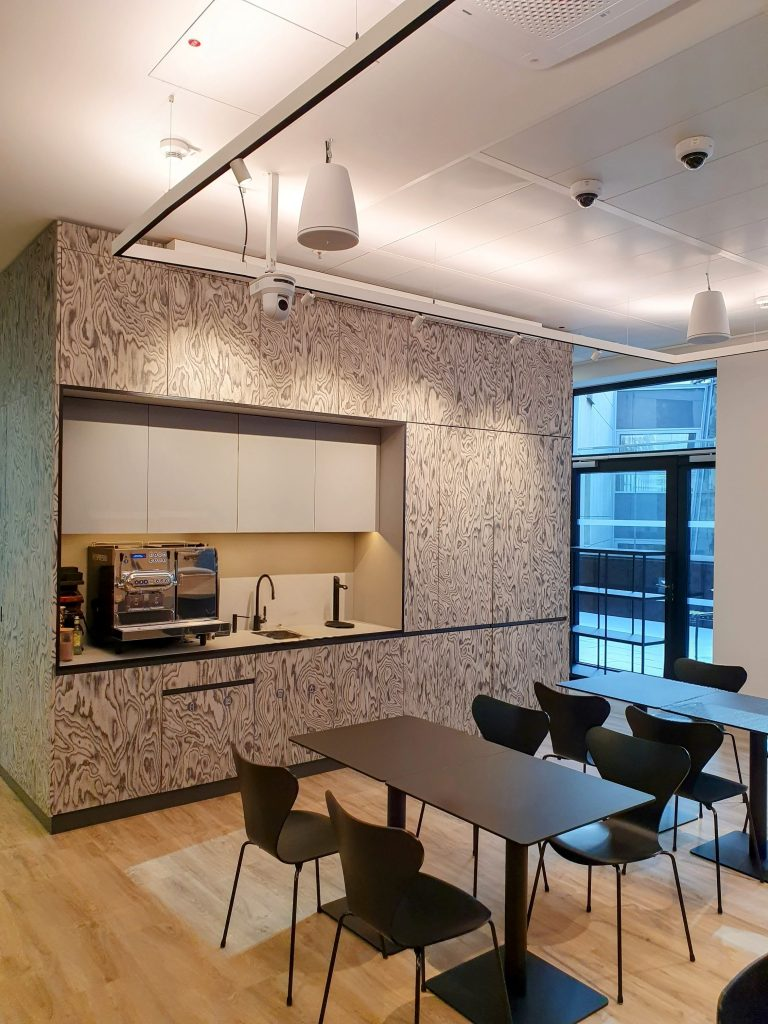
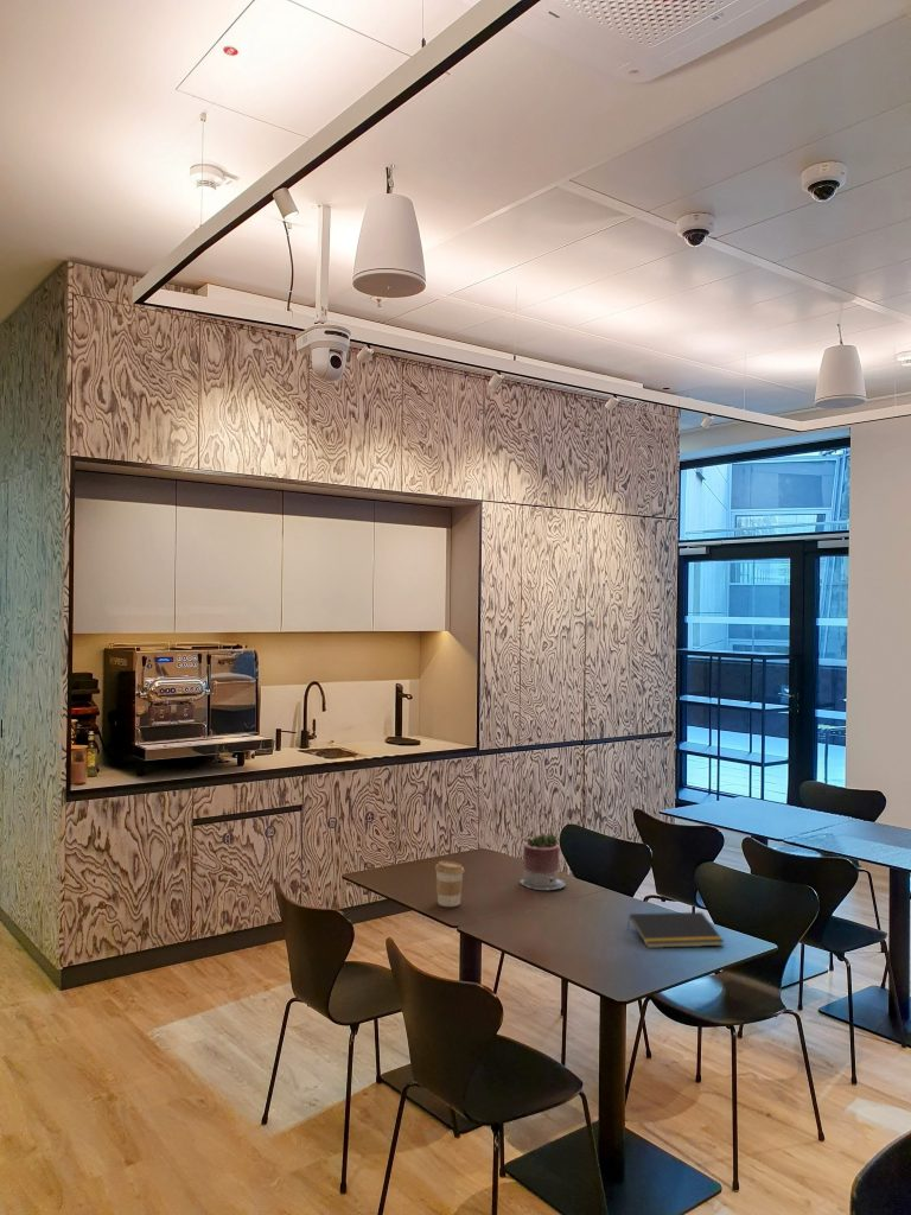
+ coffee cup (448, 883)
+ notepad (675, 929)
+ succulent planter (542, 858)
